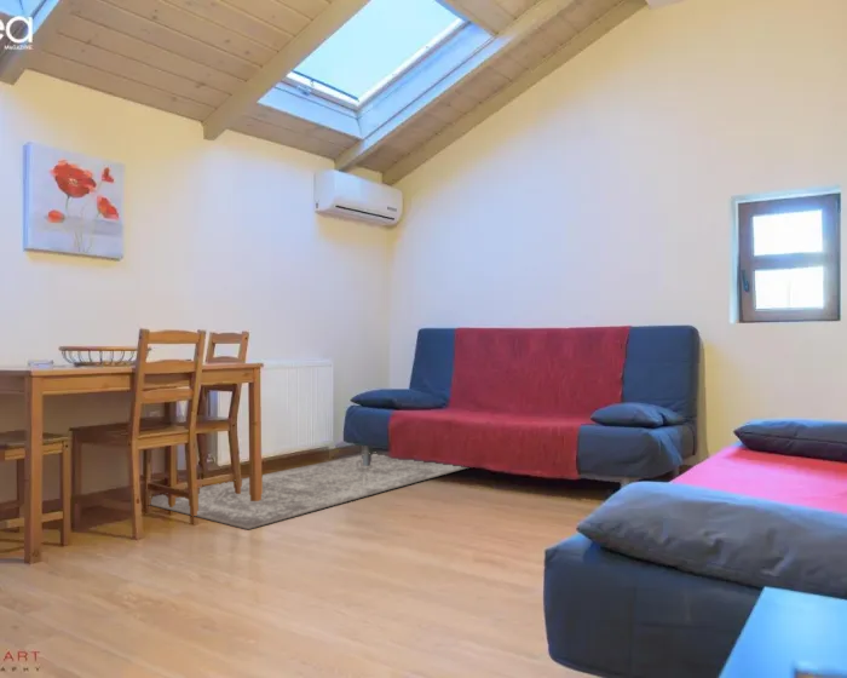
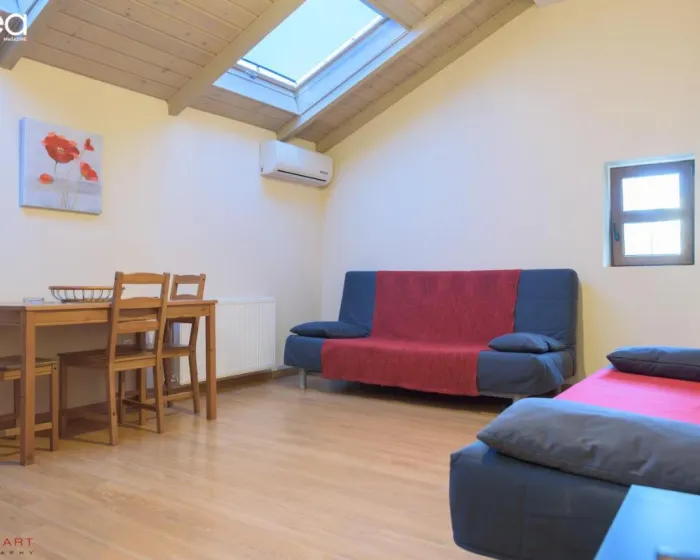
- rug (362, 472)
